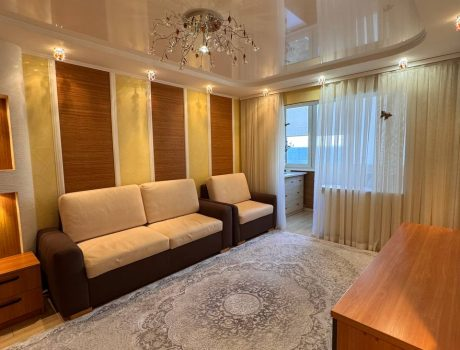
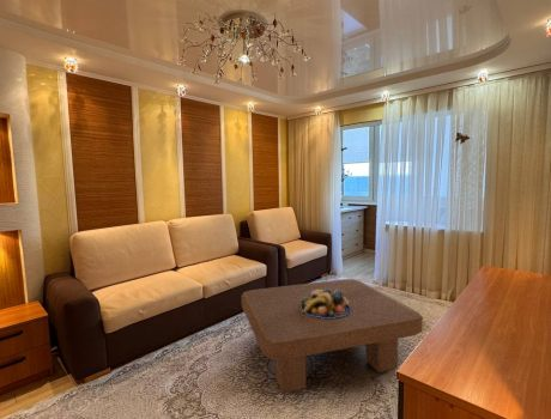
+ coffee table (322, 328)
+ fruit bowl (326, 299)
